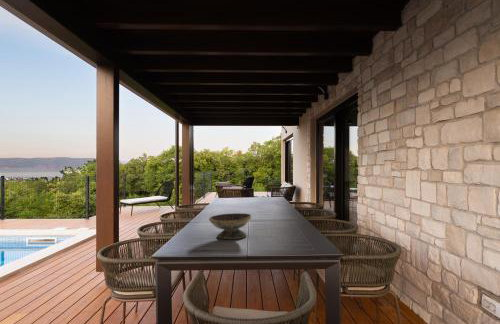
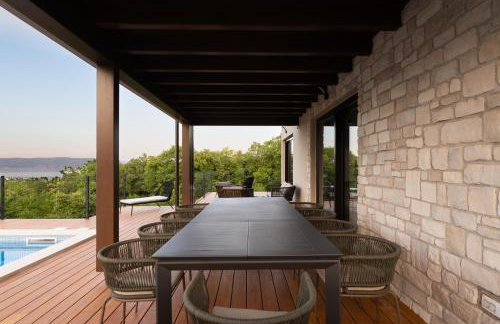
- decorative bowl (230, 225)
